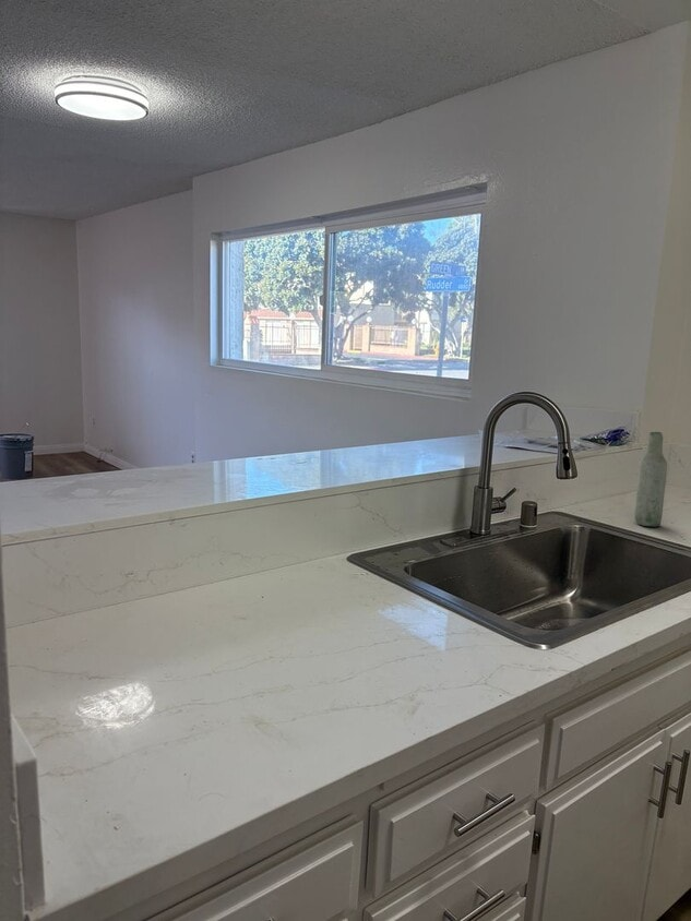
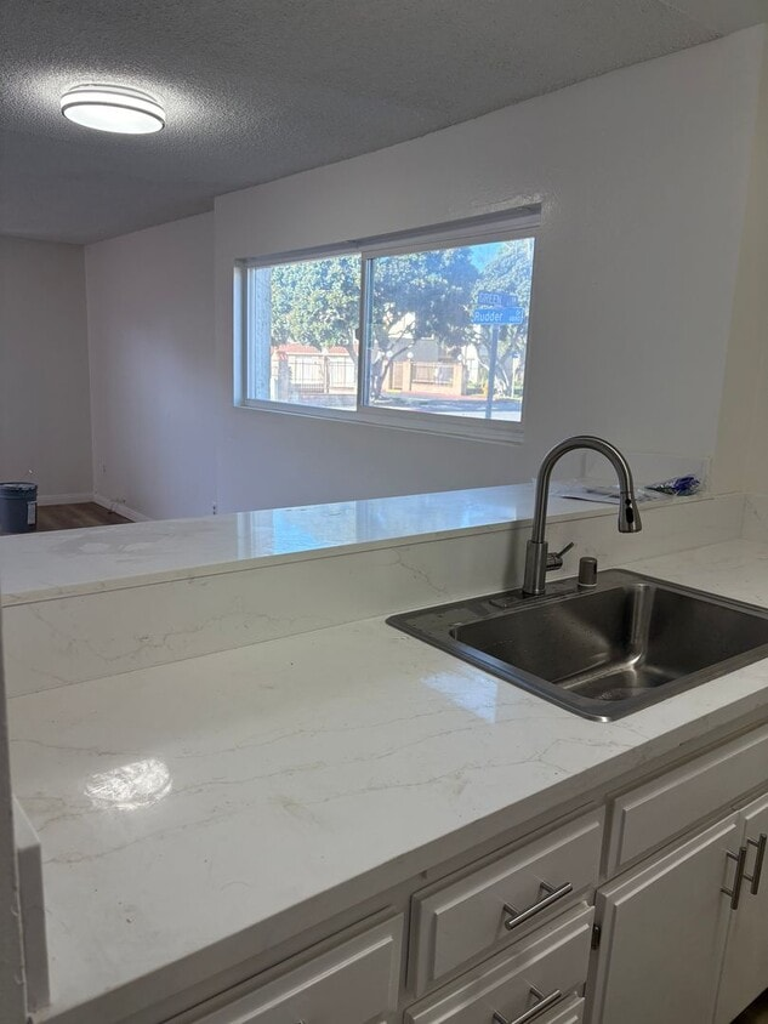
- bottle (652, 478)
